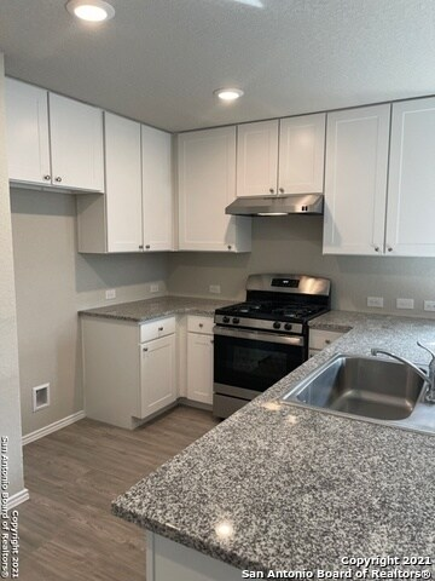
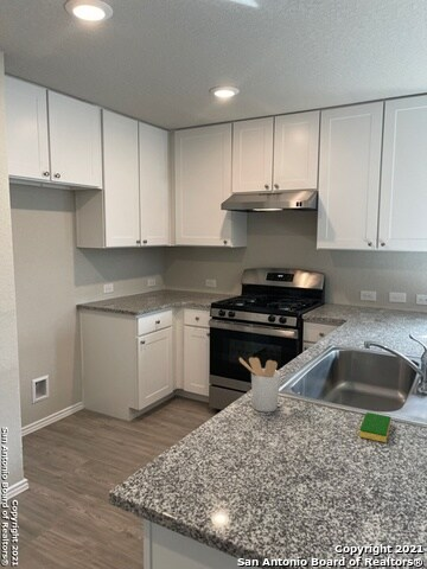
+ dish sponge (375, 426)
+ utensil holder (257, 382)
